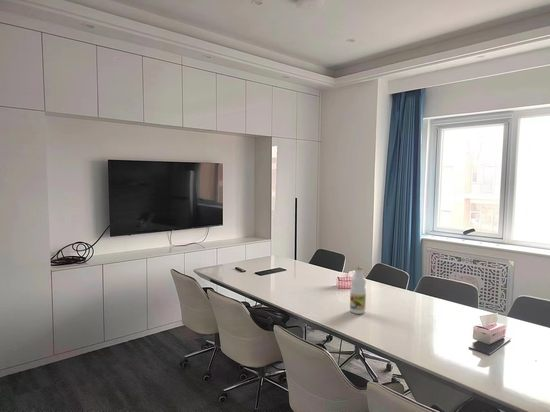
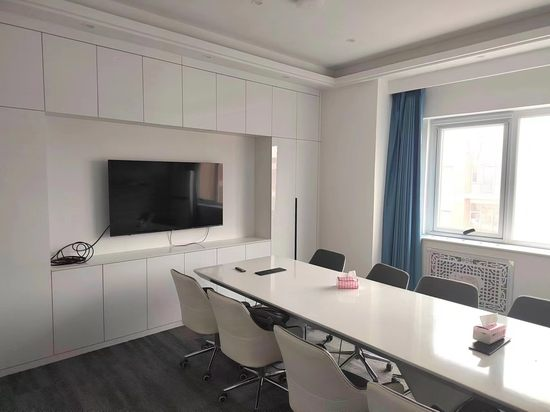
- bottle (358, 289)
